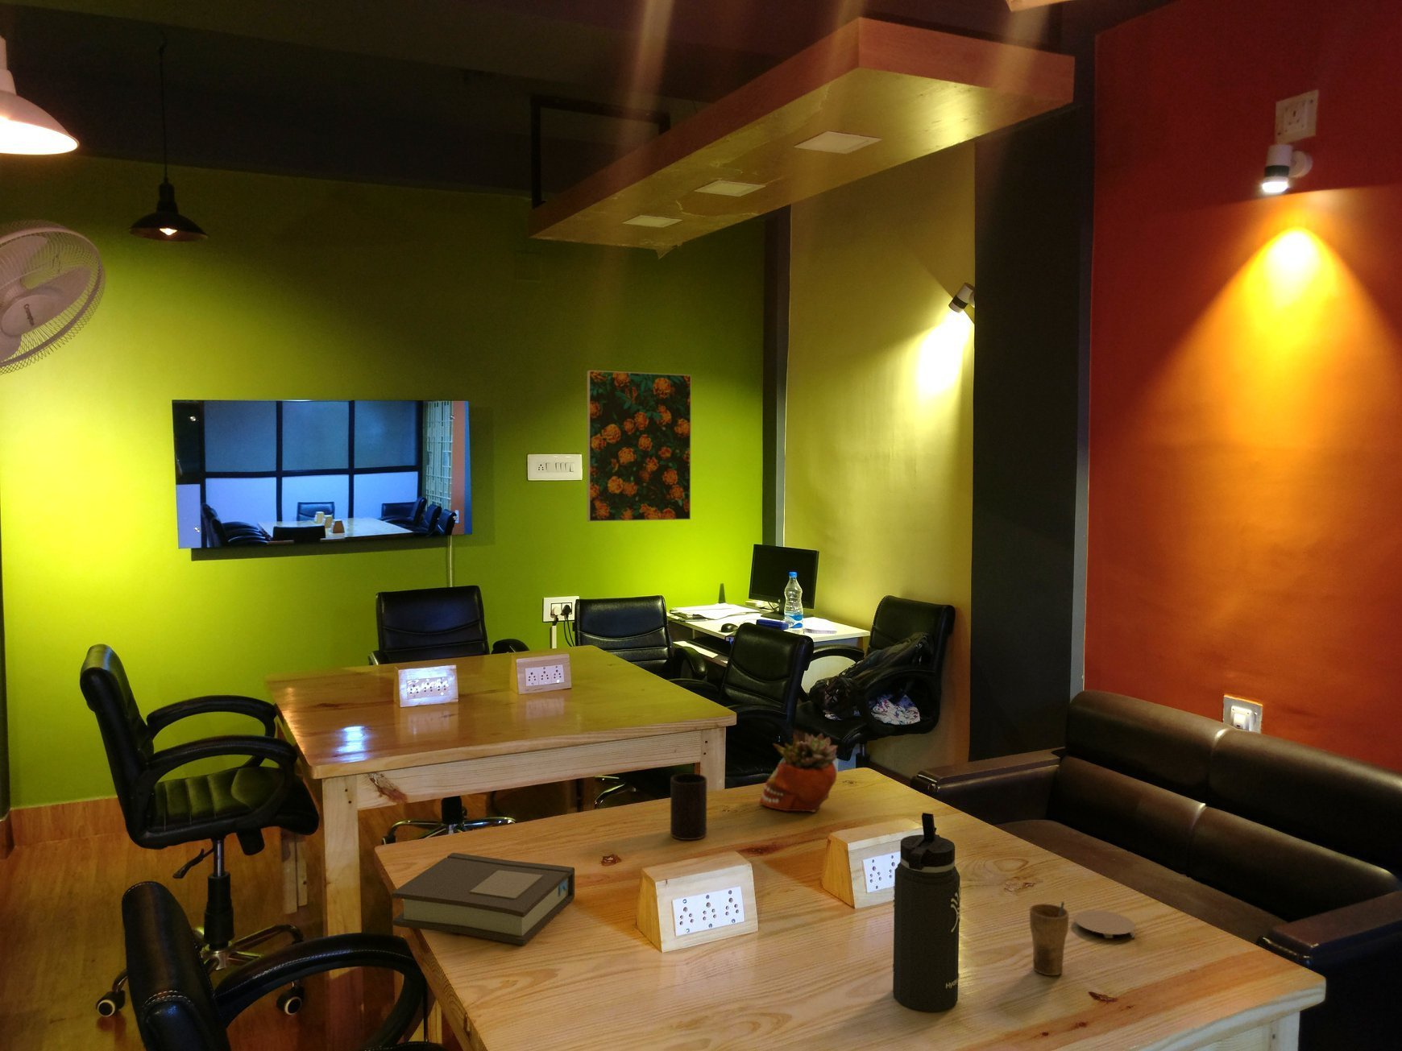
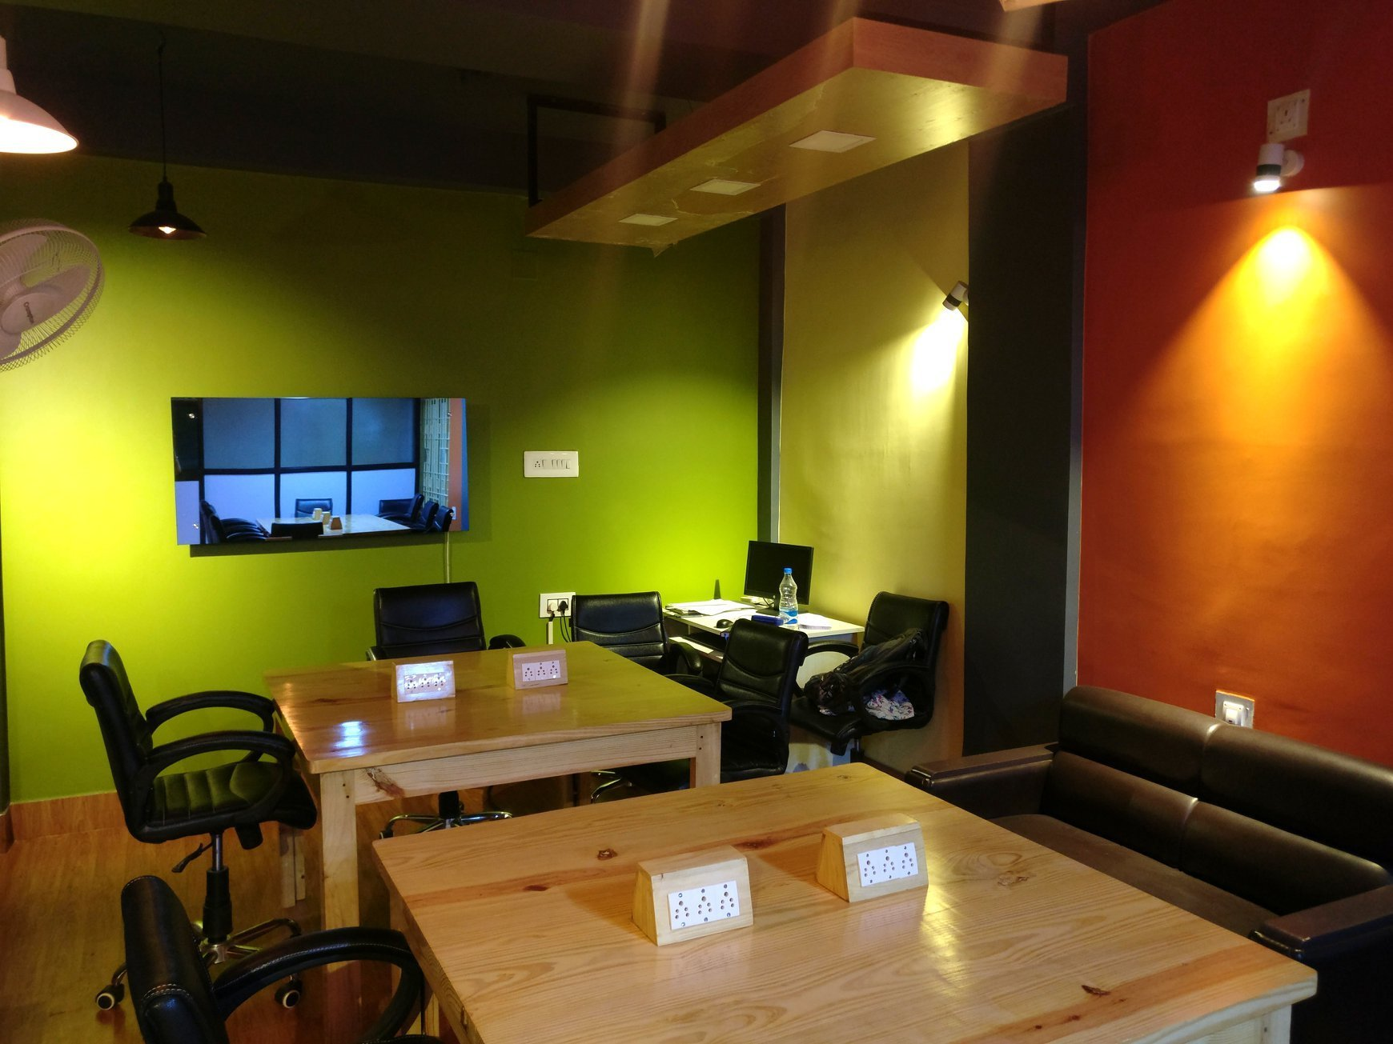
- thermos bottle (924, 906)
- book (486, 894)
- cup (1049, 933)
- succulent planter (798, 769)
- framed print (640, 446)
- cup (688, 806)
- coaster (1104, 925)
